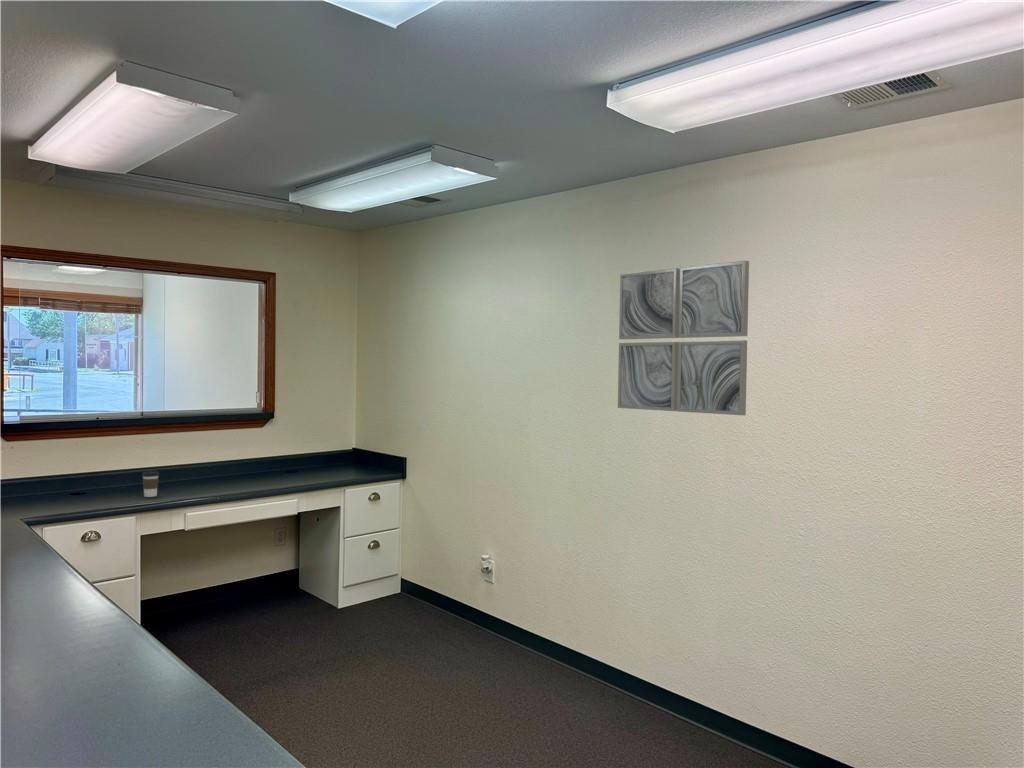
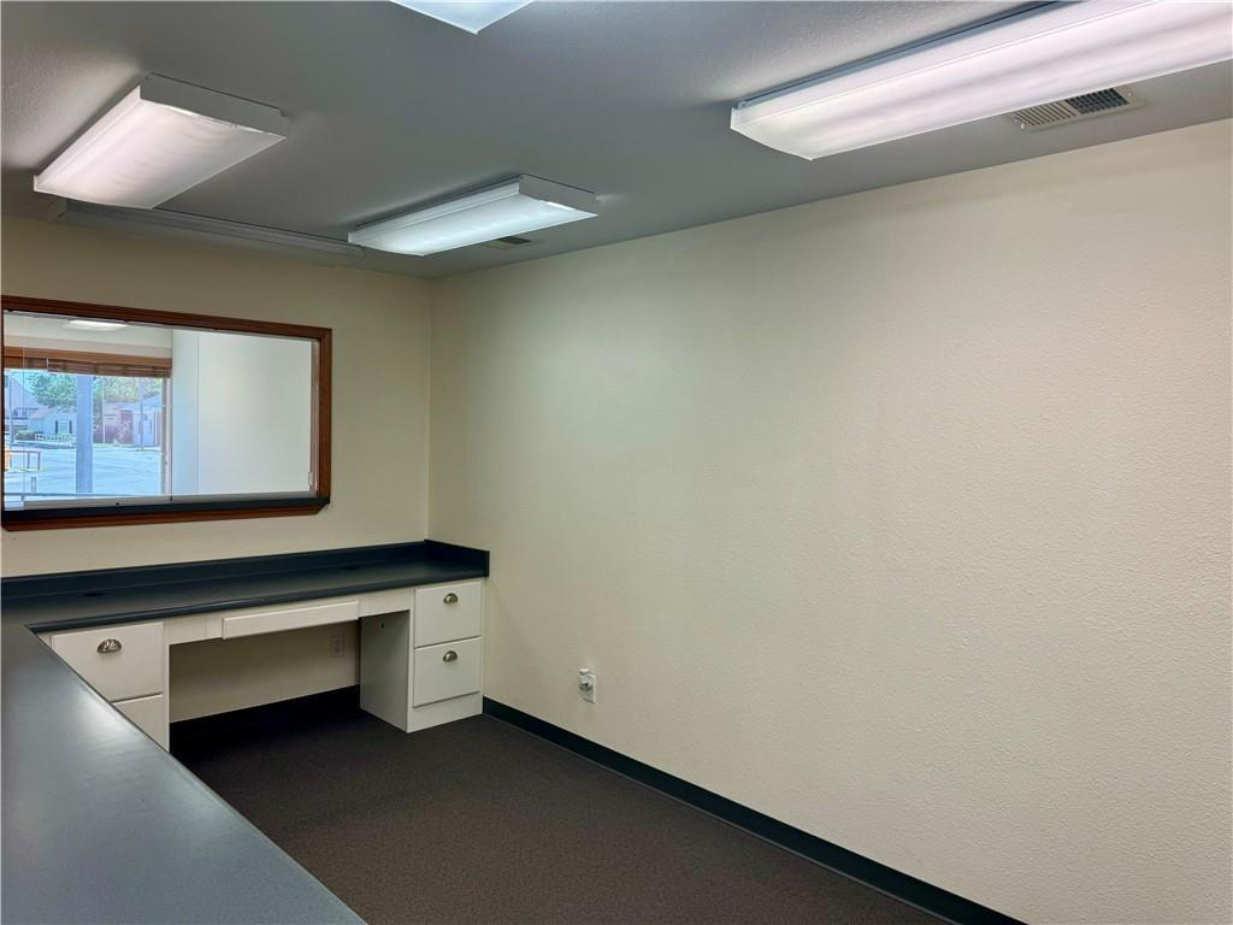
- coffee cup (150, 484)
- wall art (678, 337)
